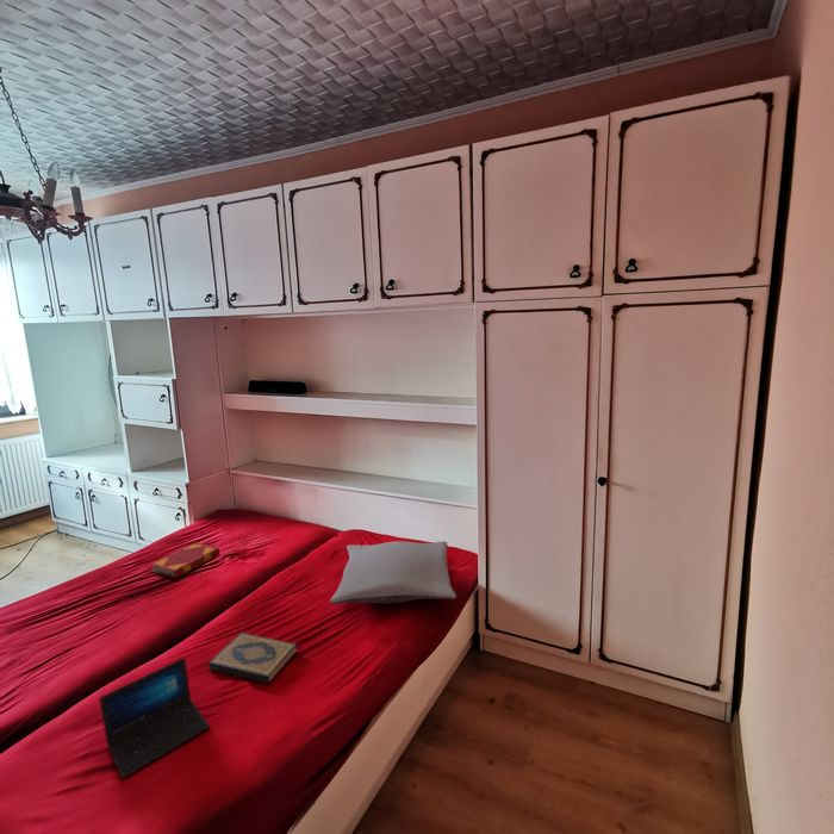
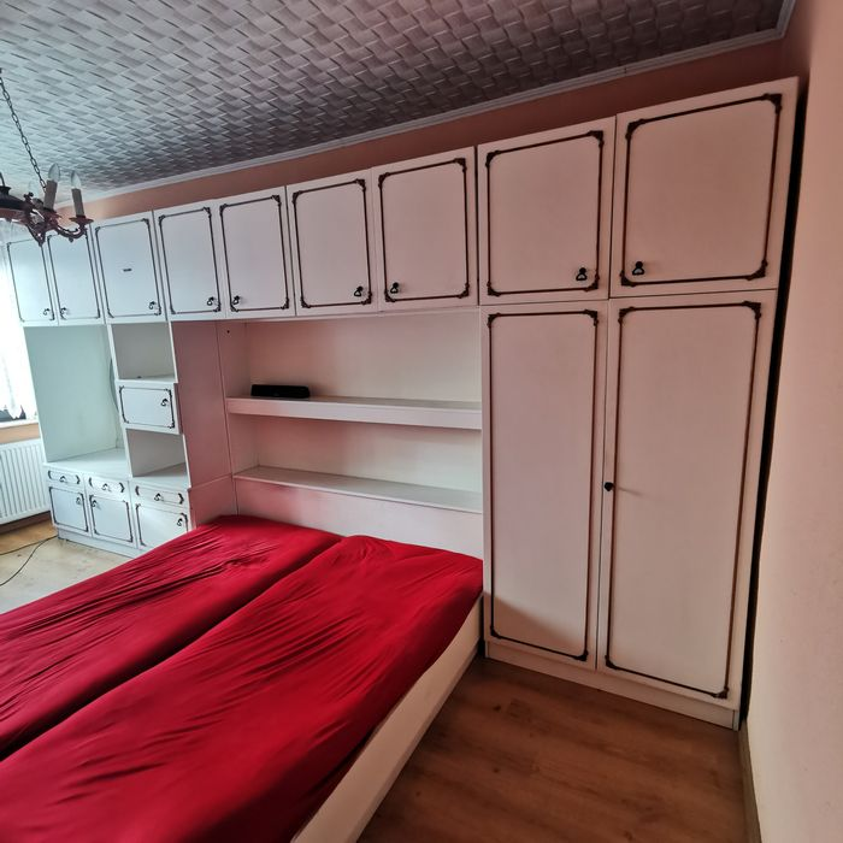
- hardback book (254, 656)
- hardback book (186, 559)
- laptop (155, 712)
- pillow (394, 568)
